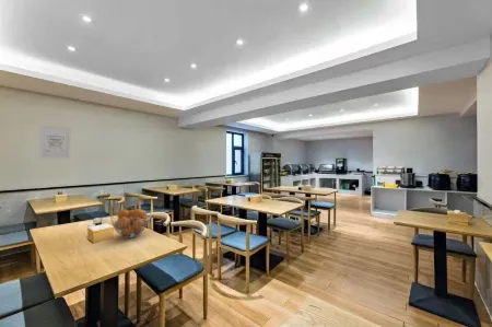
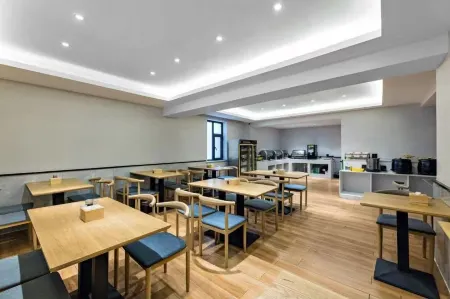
- fruit basket (131, 222)
- wall art (55, 142)
